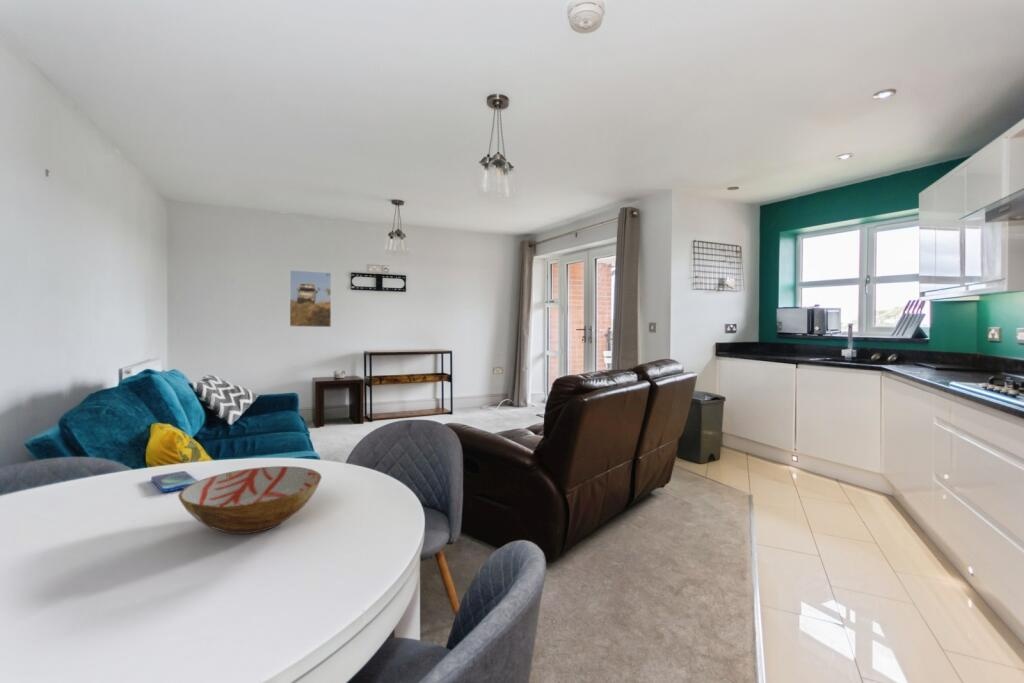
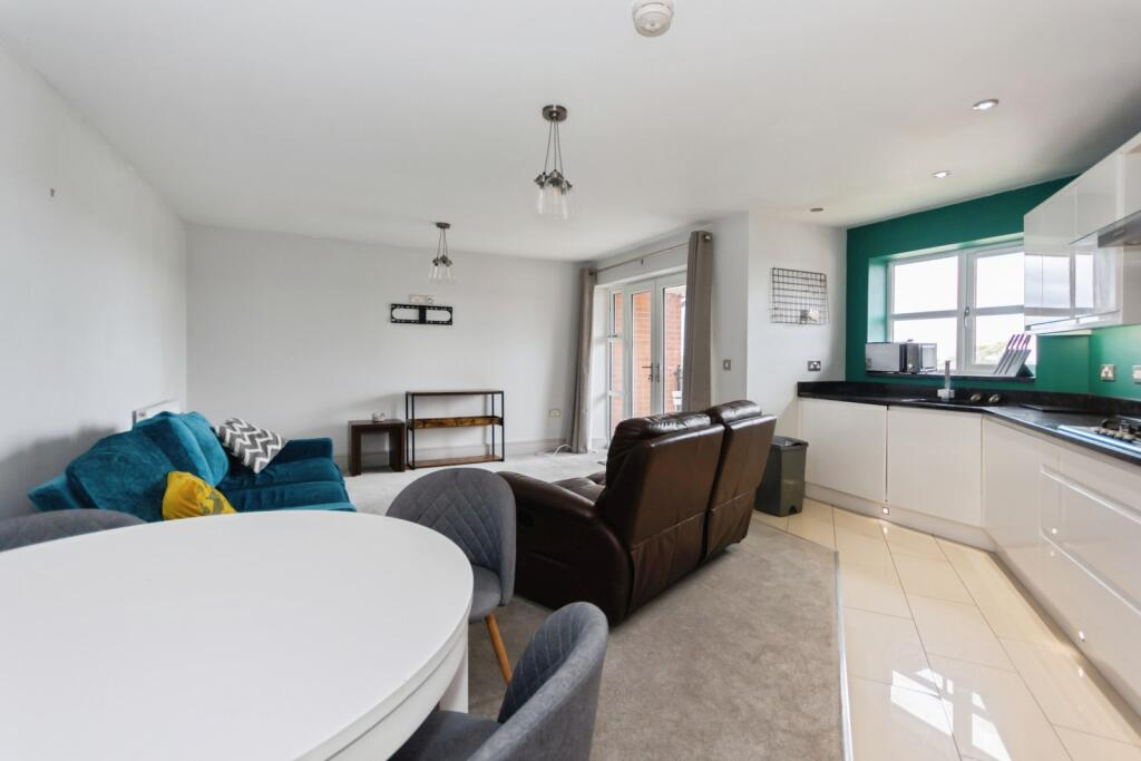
- smartphone (174, 480)
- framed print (310, 299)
- bowl (254, 502)
